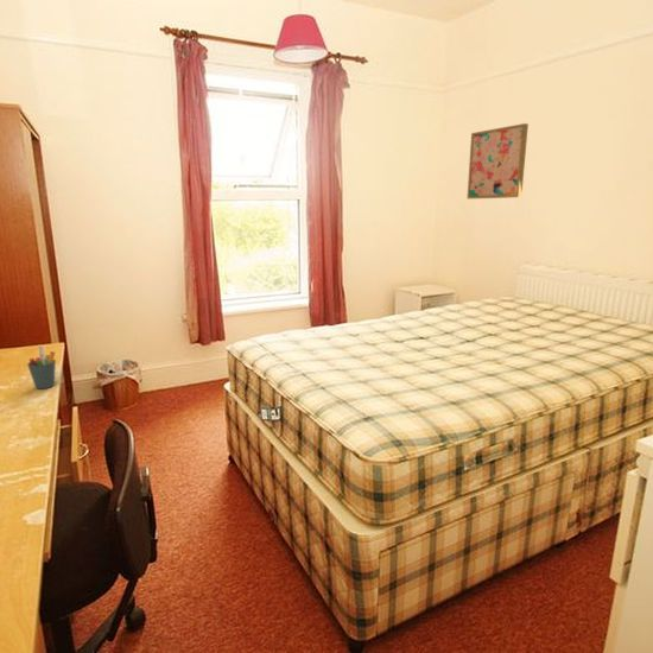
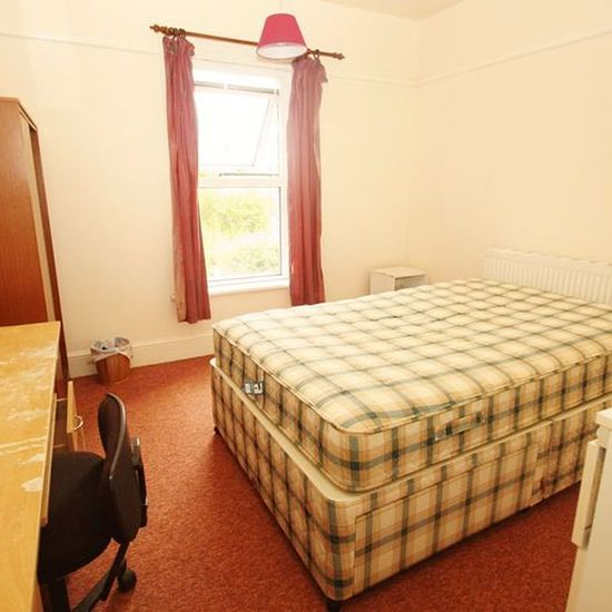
- wall art (495, 164)
- pen holder (43, 367)
